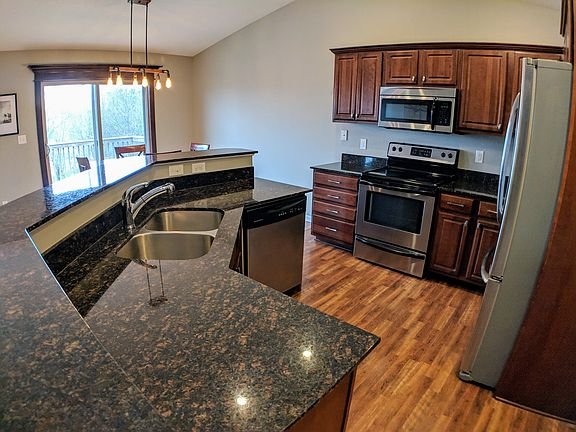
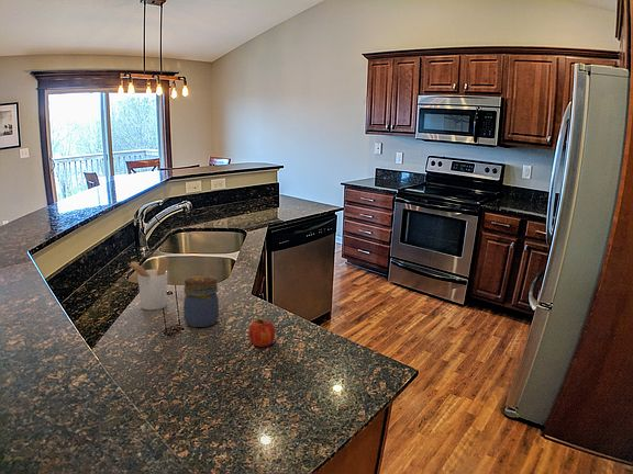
+ fruit (262, 331)
+ utensil holder (147, 283)
+ jar (201, 298)
